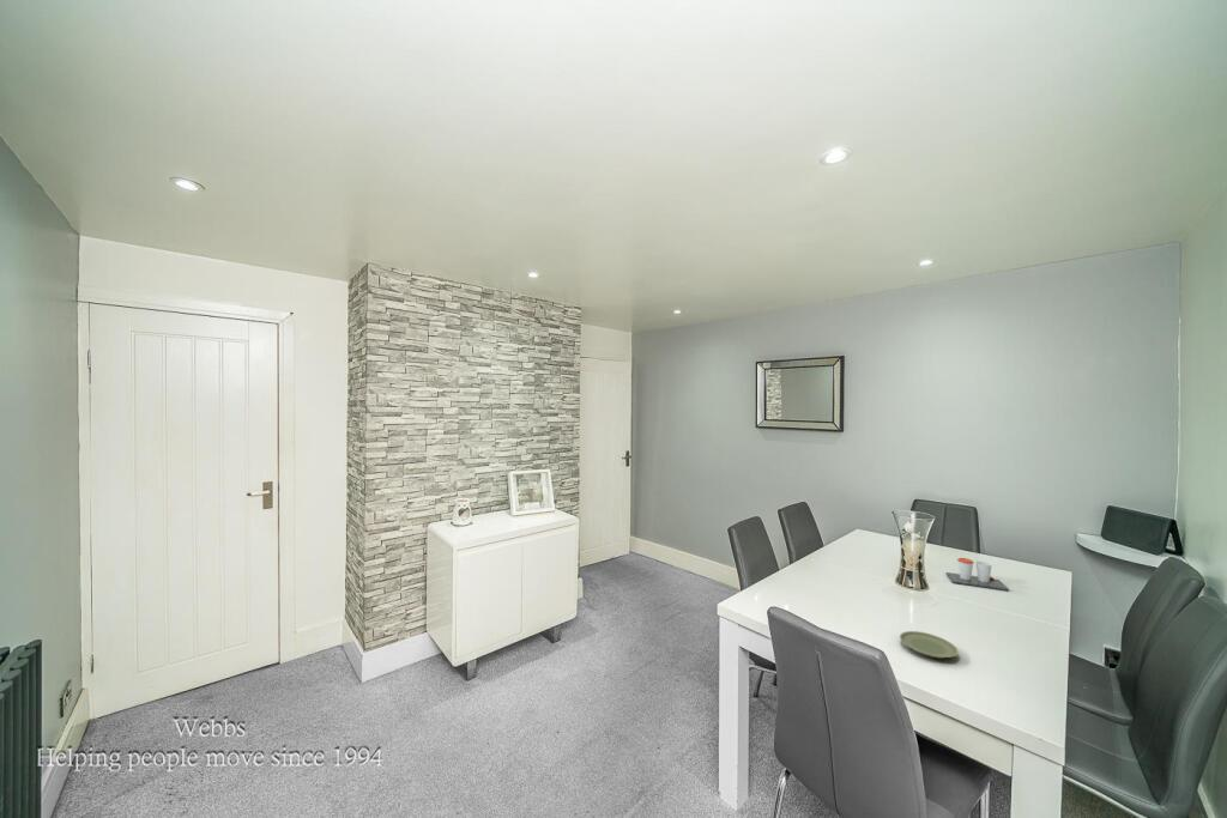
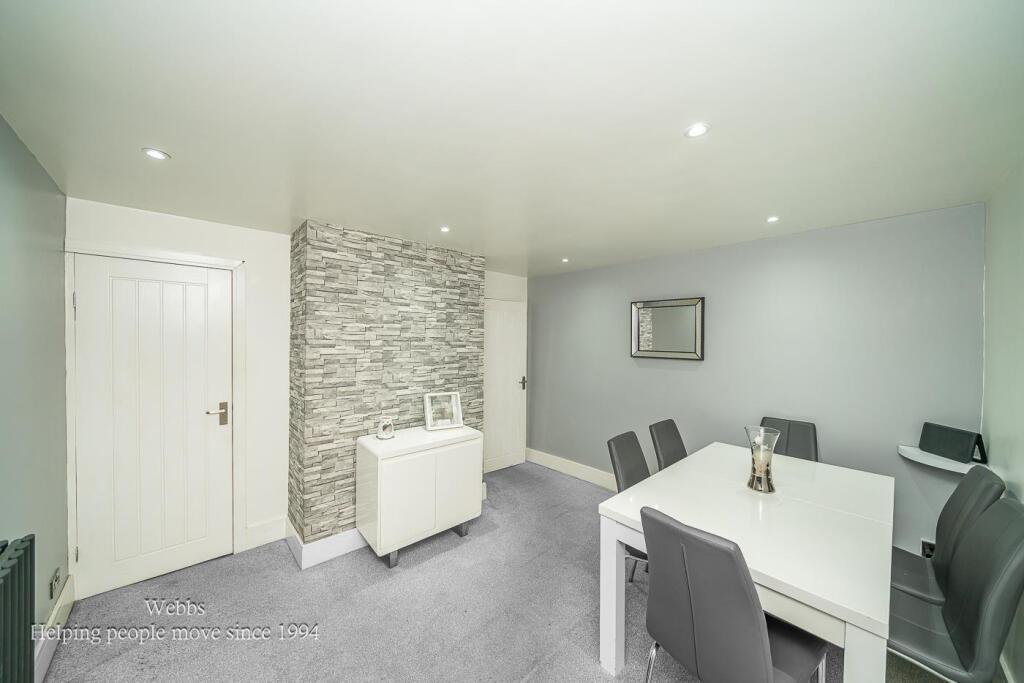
- plate (927, 646)
- cup (977, 570)
